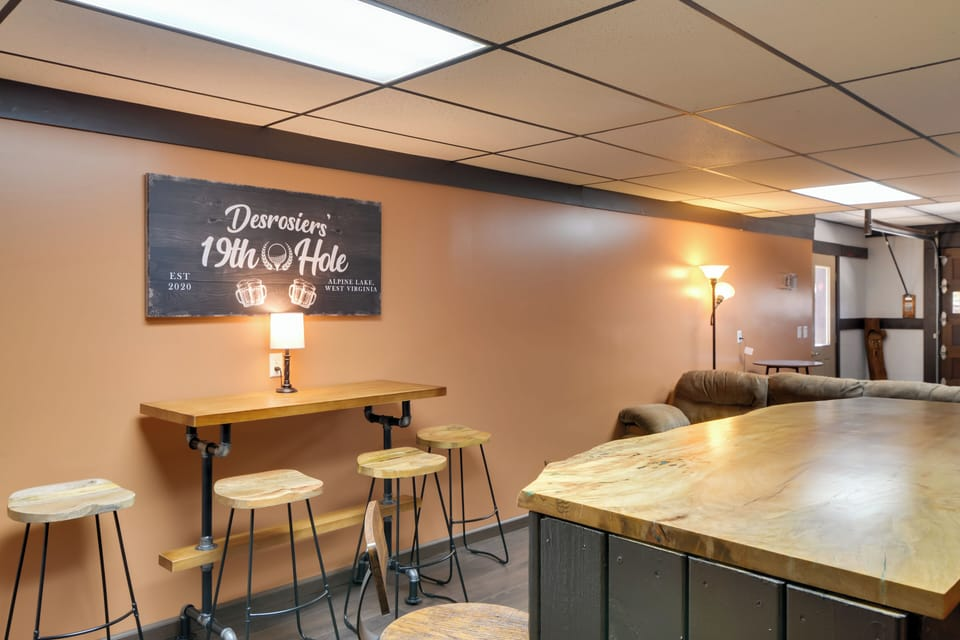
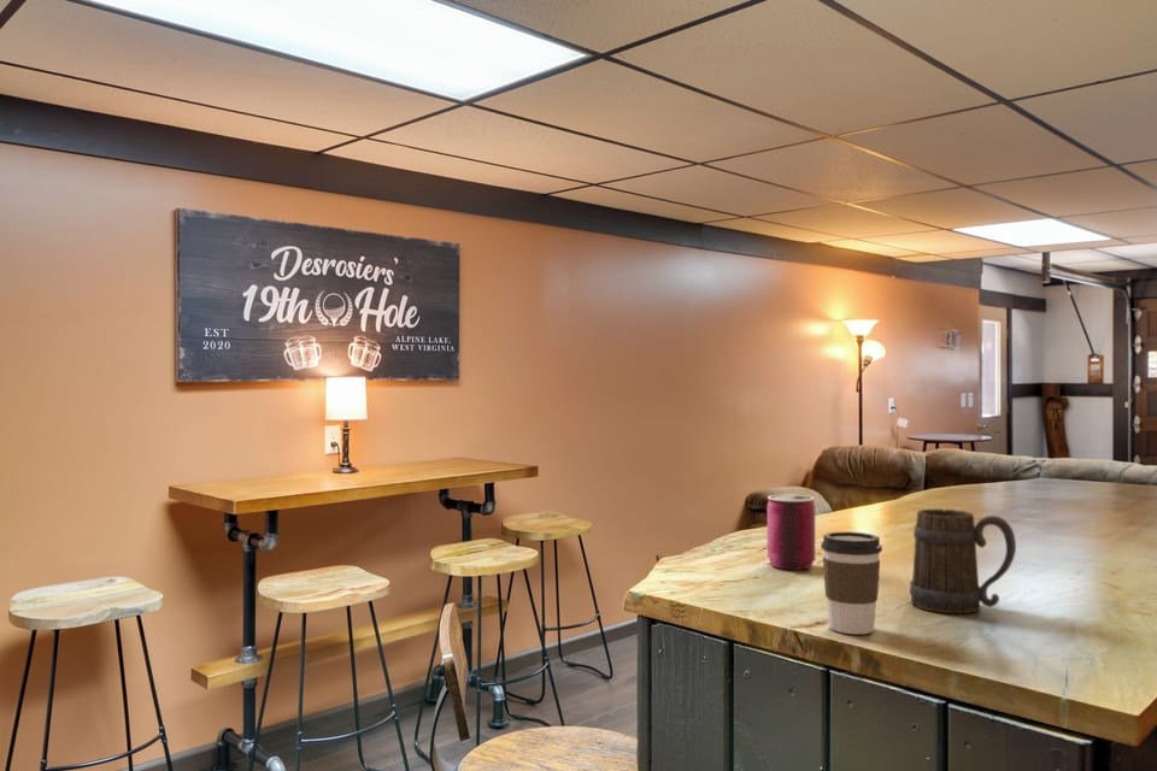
+ can (791, 530)
+ beer mug (961, 560)
+ coffee cup (851, 582)
